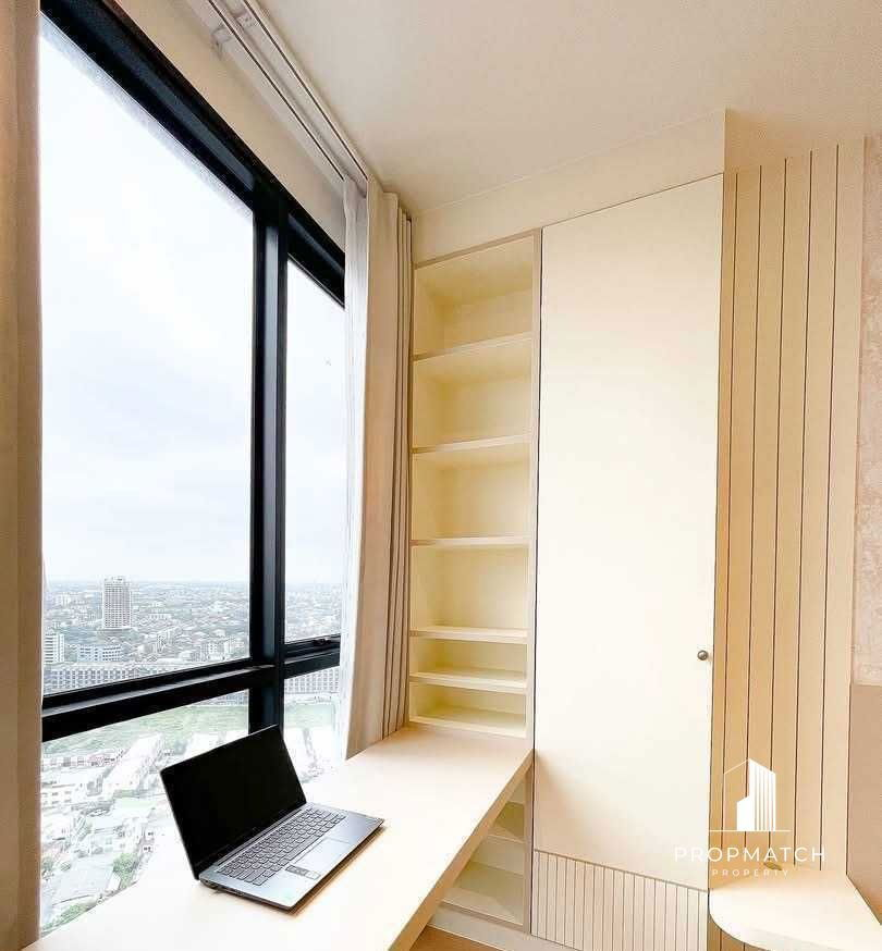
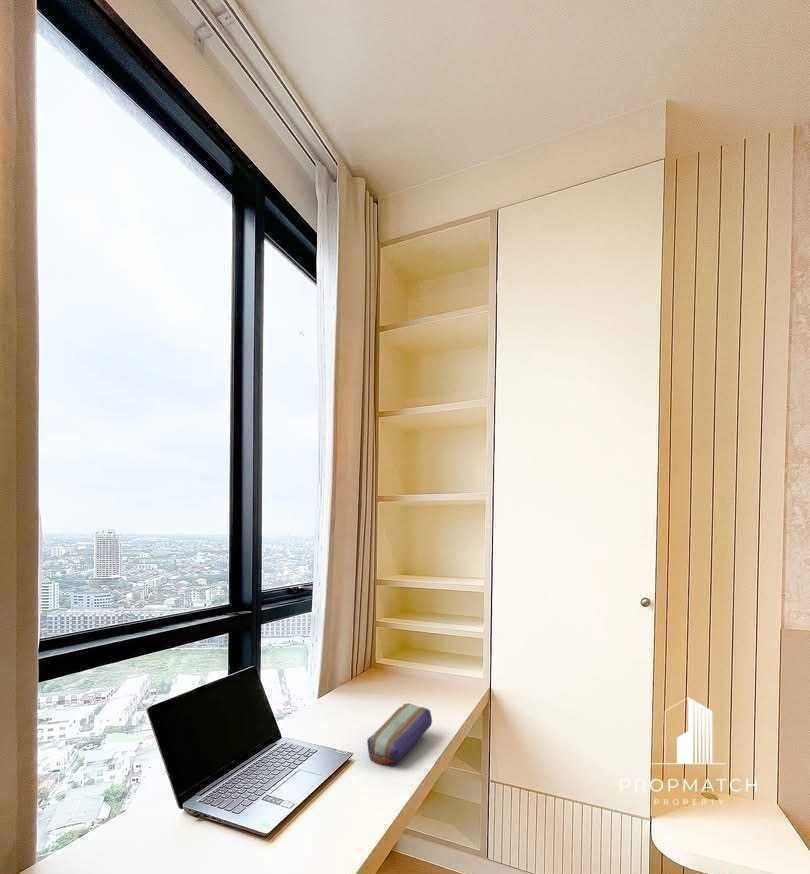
+ pencil case (401, 732)
